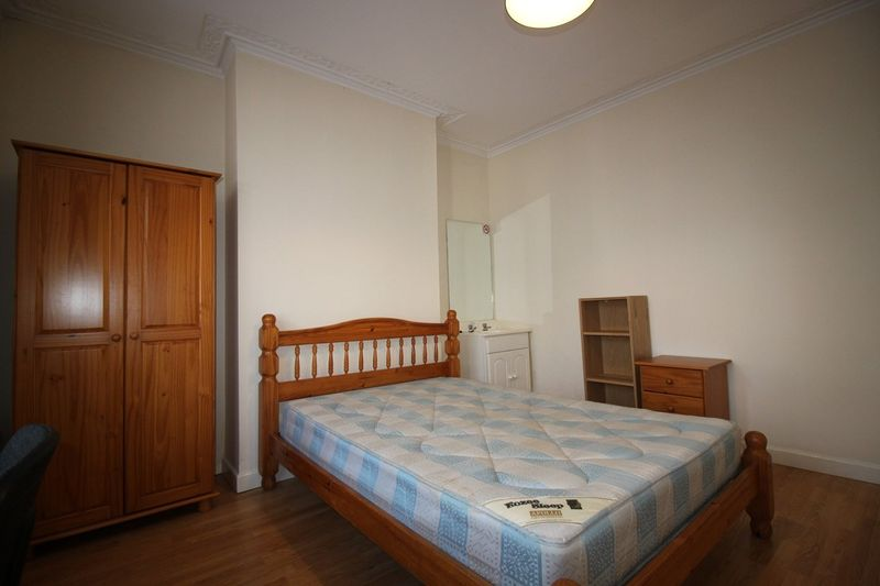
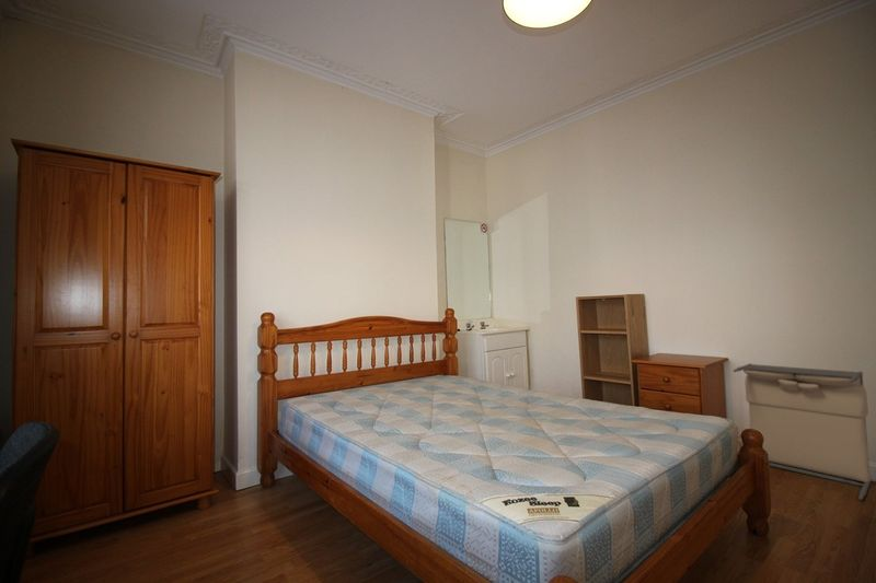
+ laundry hamper (798, 422)
